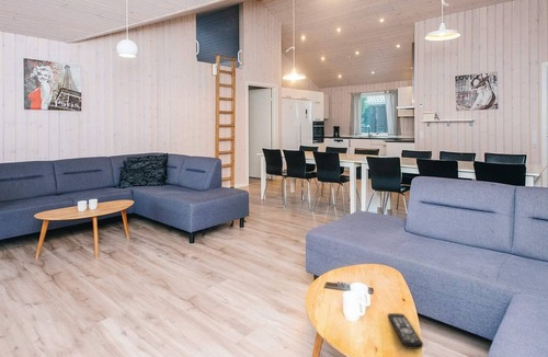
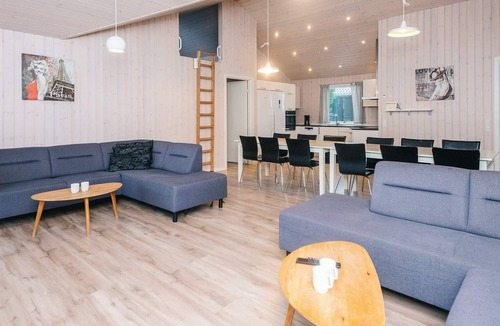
- remote control (403, 330)
